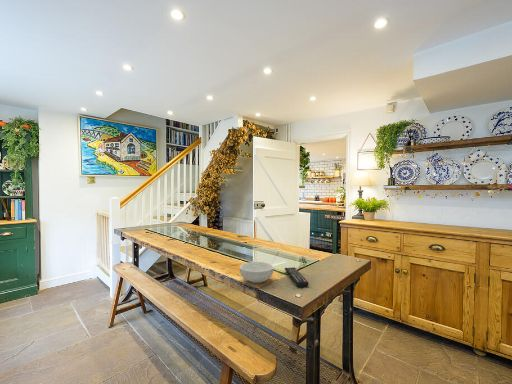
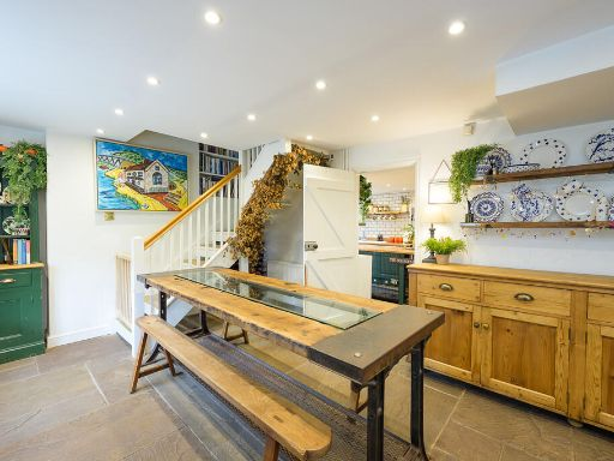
- remote control (295, 276)
- cereal bowl (256, 273)
